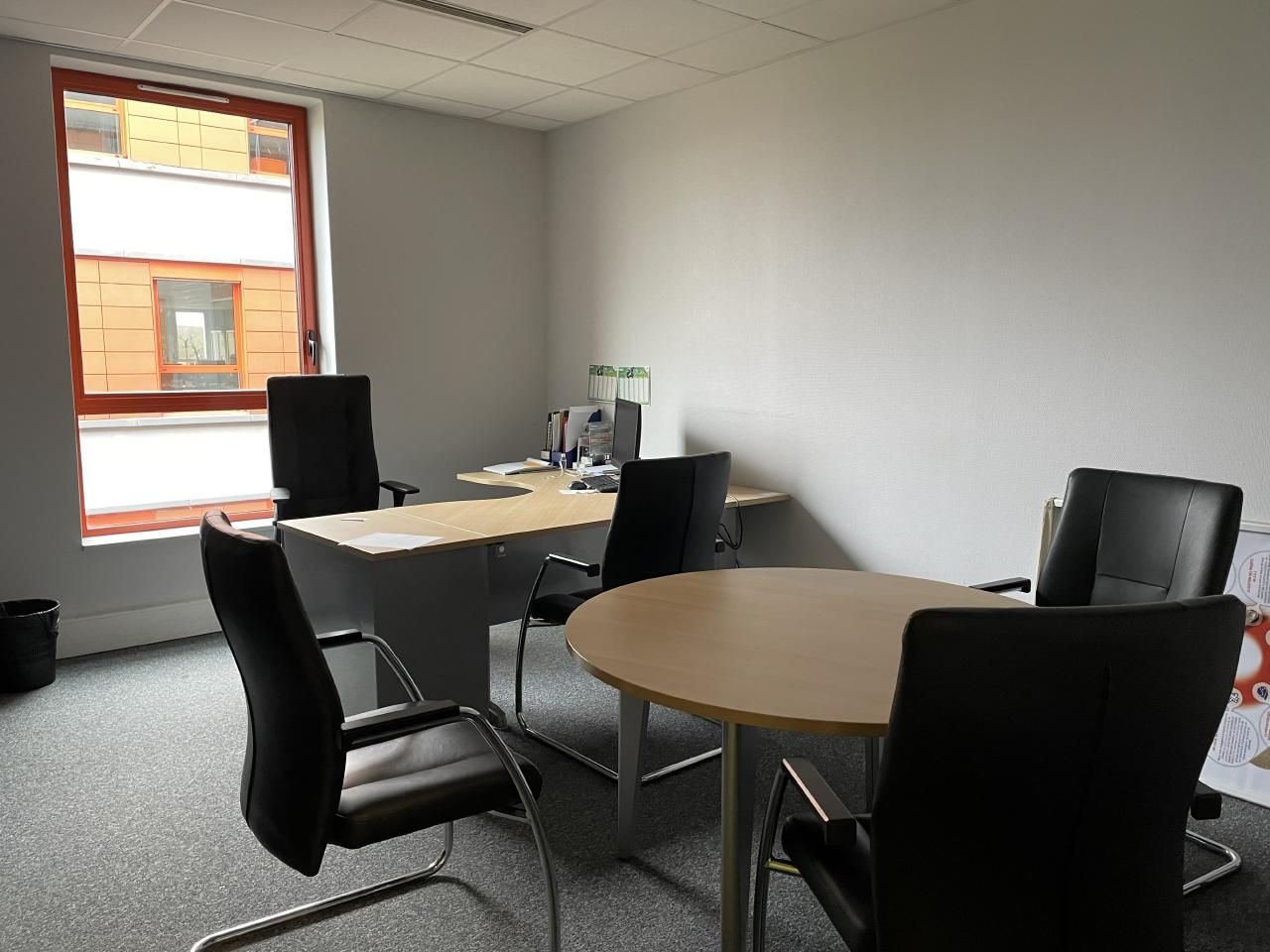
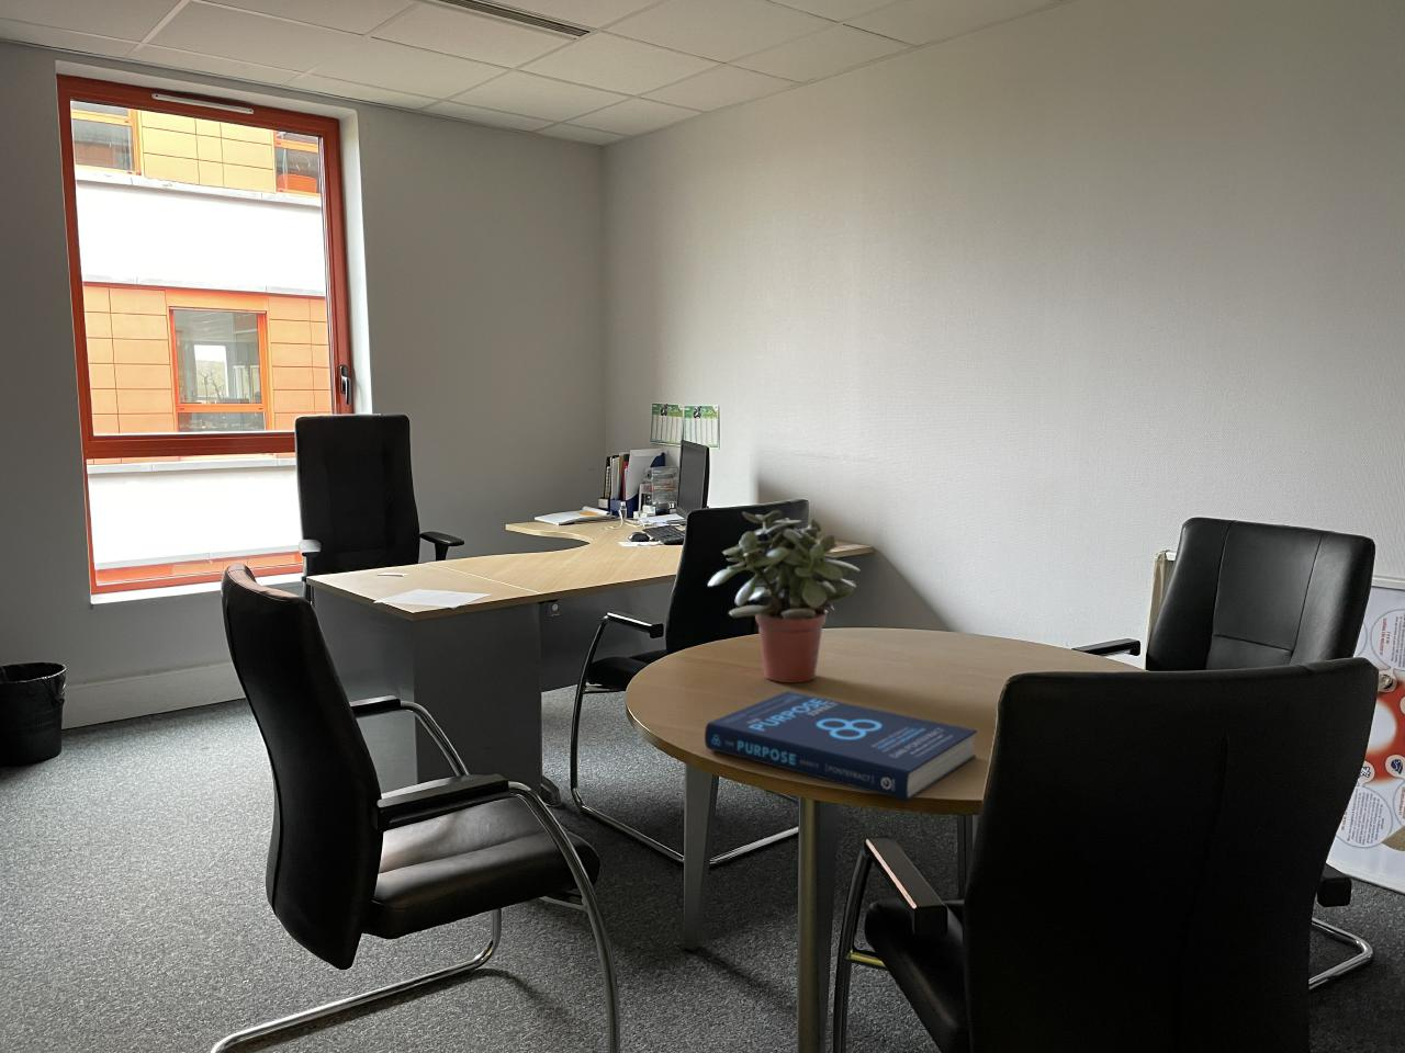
+ book (839, 739)
+ potted plant (789, 594)
